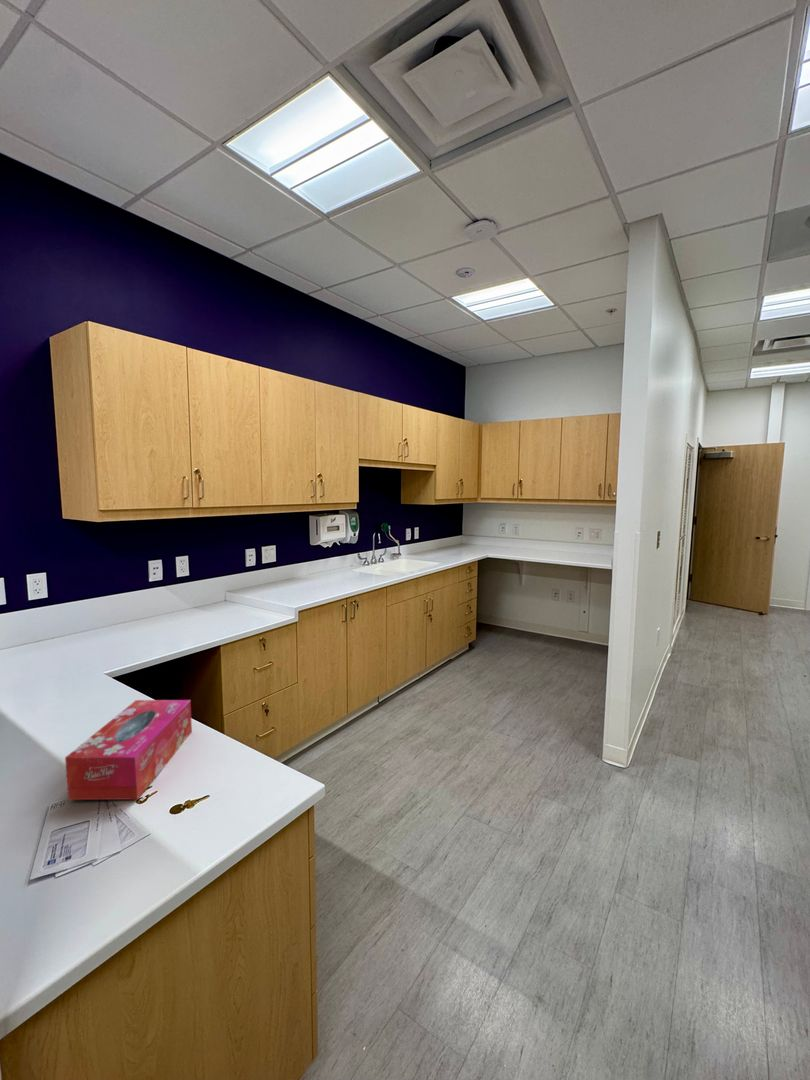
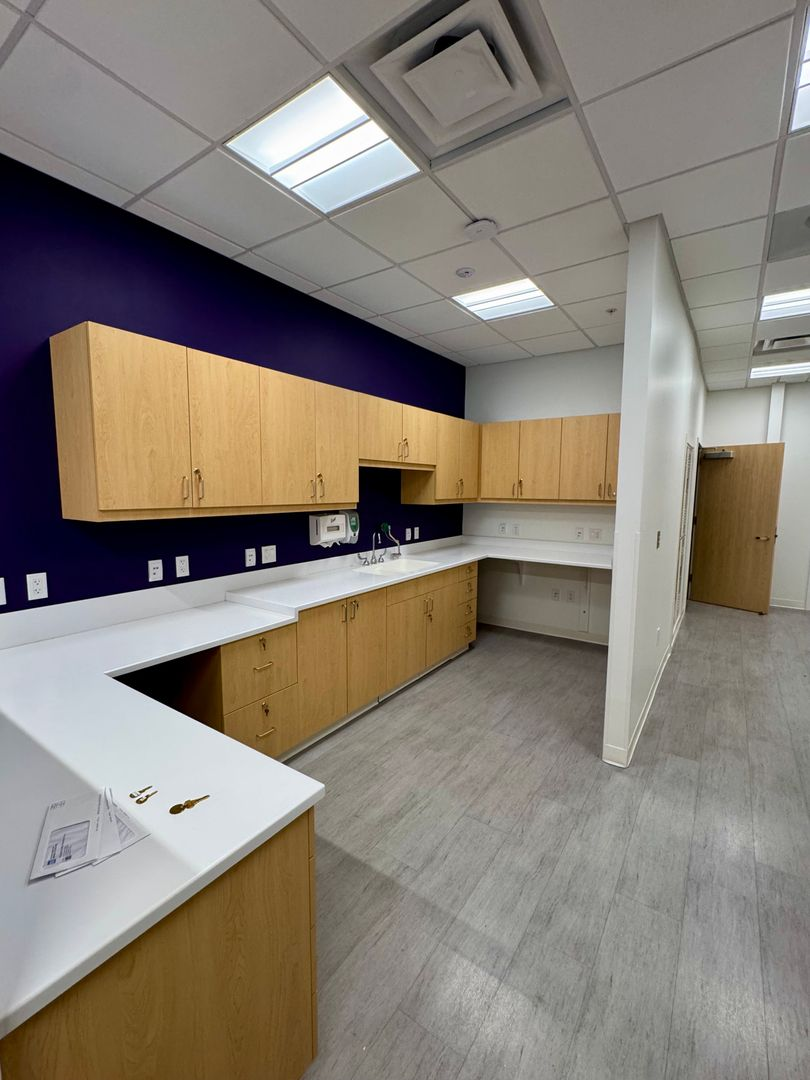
- tissue box (136, 744)
